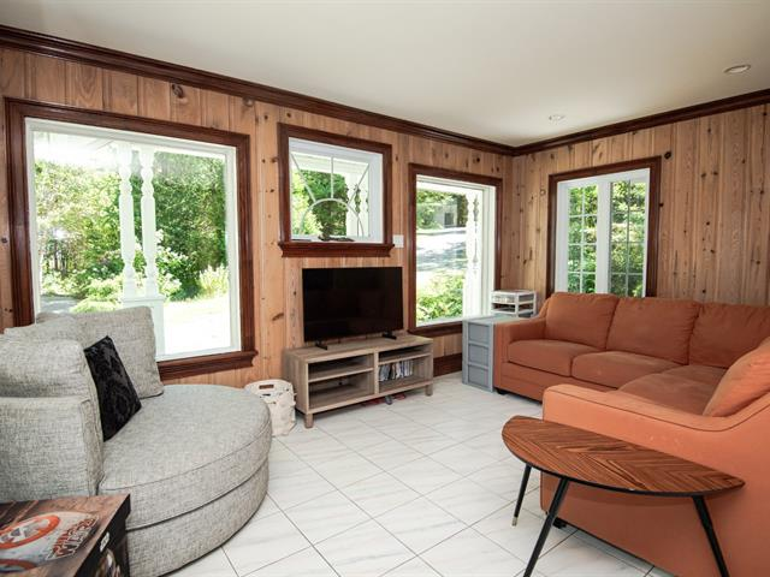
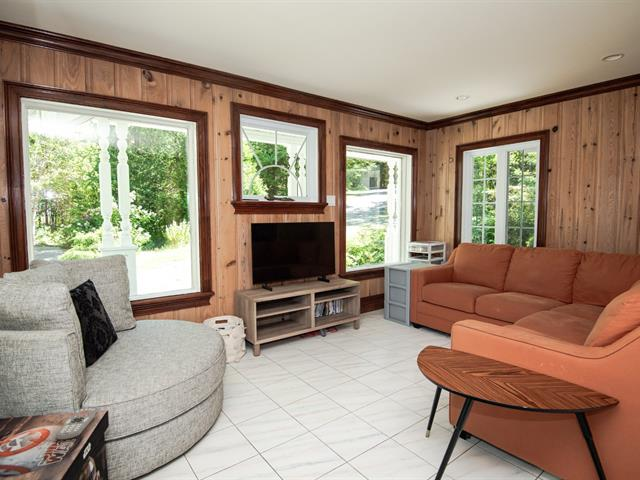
+ remote control (77, 423)
